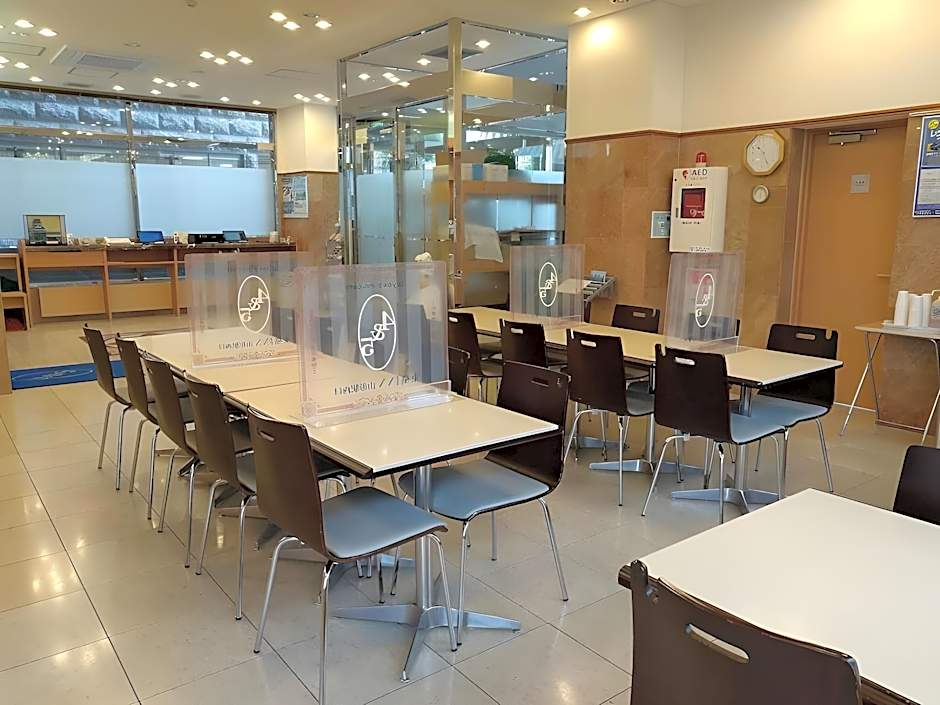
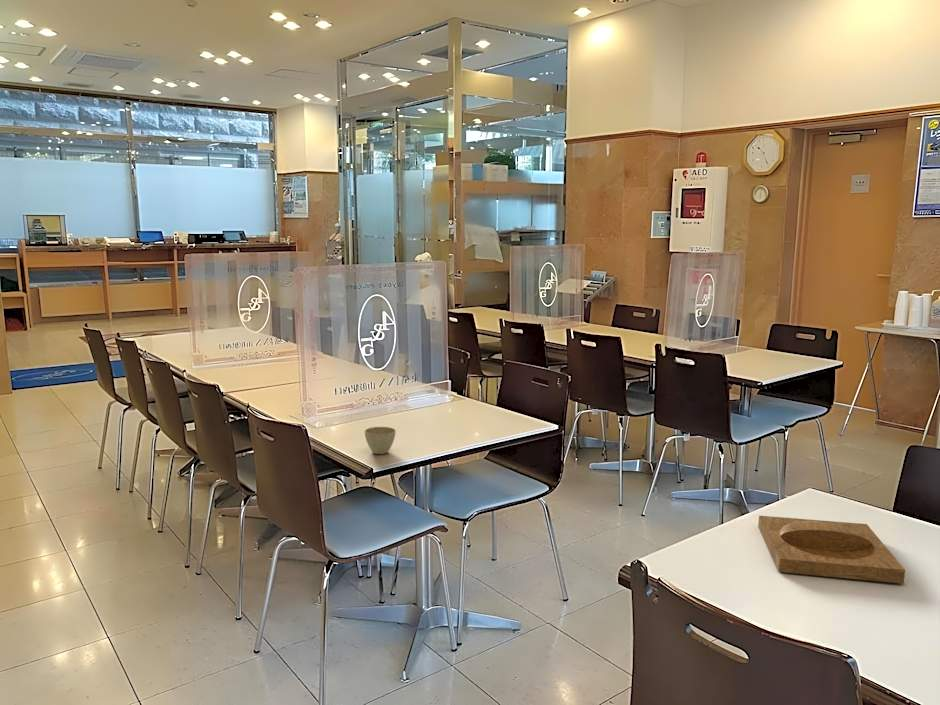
+ tray (825, 541)
+ flower pot (380, 441)
